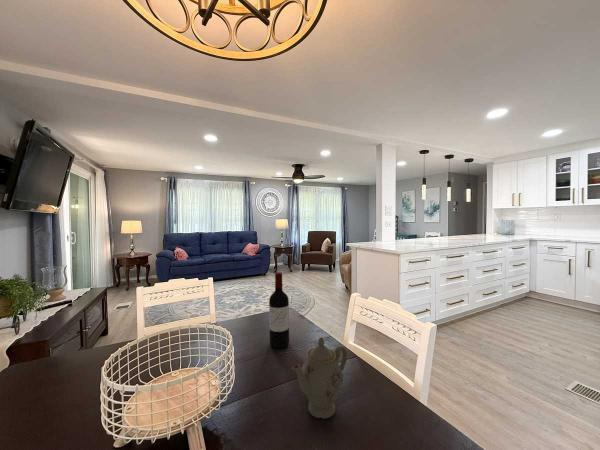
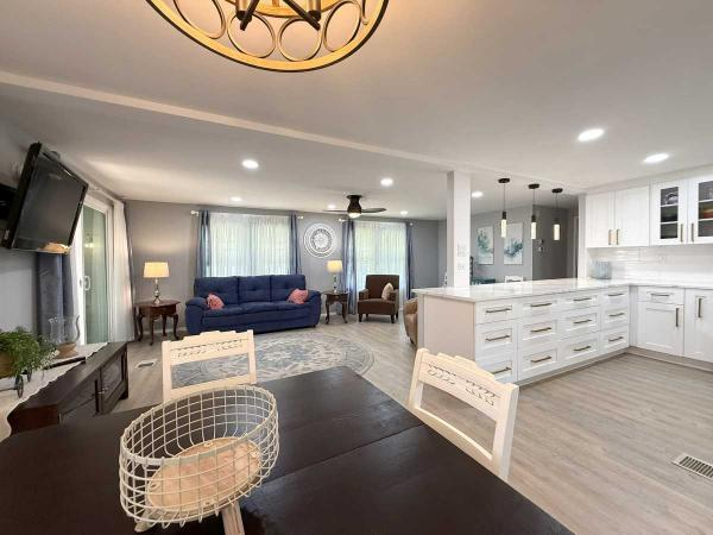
- wine bottle (279, 308)
- chinaware (321, 373)
